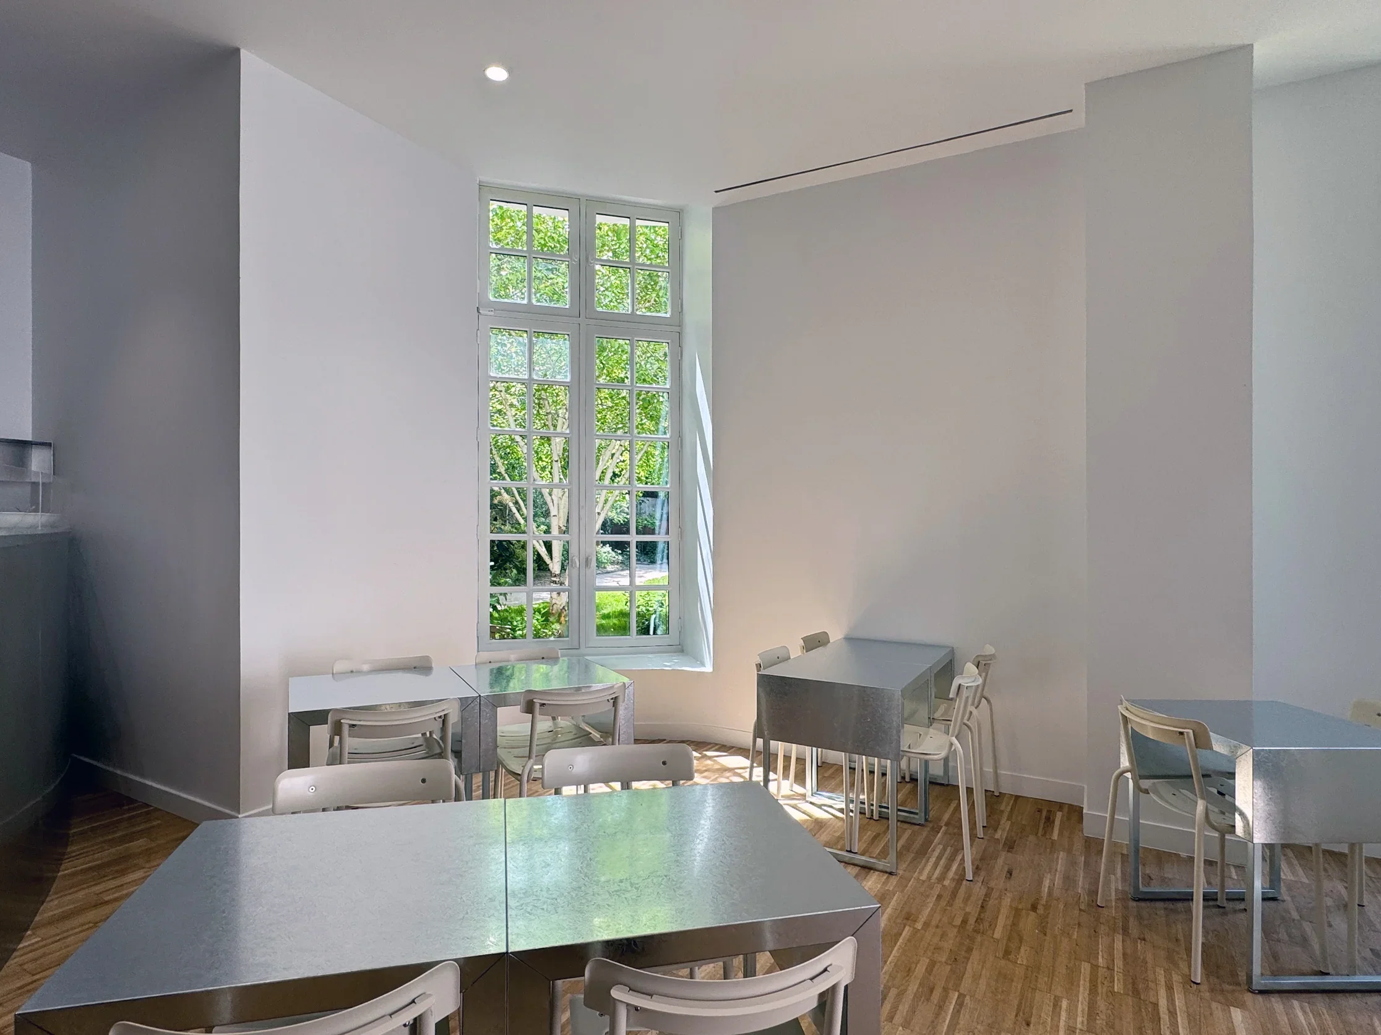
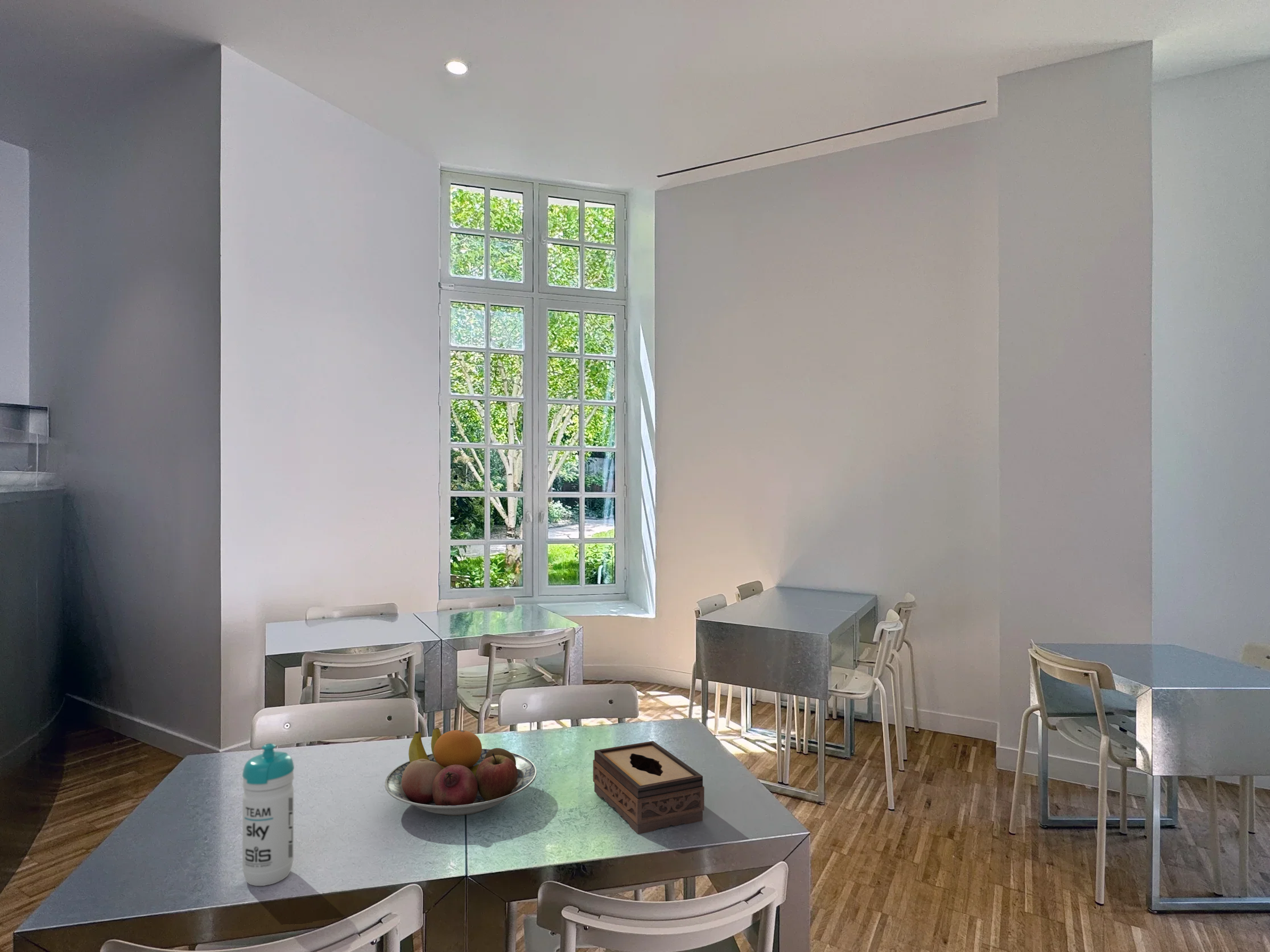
+ tissue box (646, 784)
+ water bottle (268, 810)
+ fruit bowl (462, 768)
